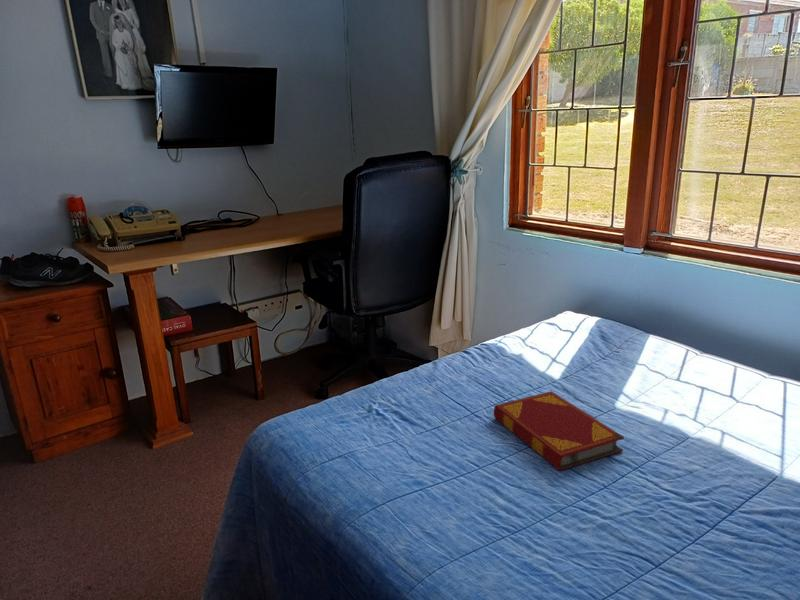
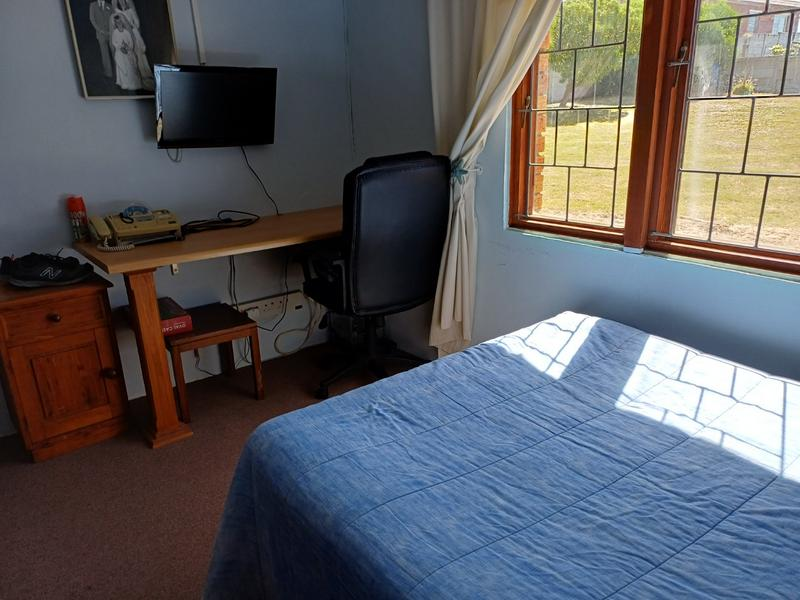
- hardback book (554, 427)
